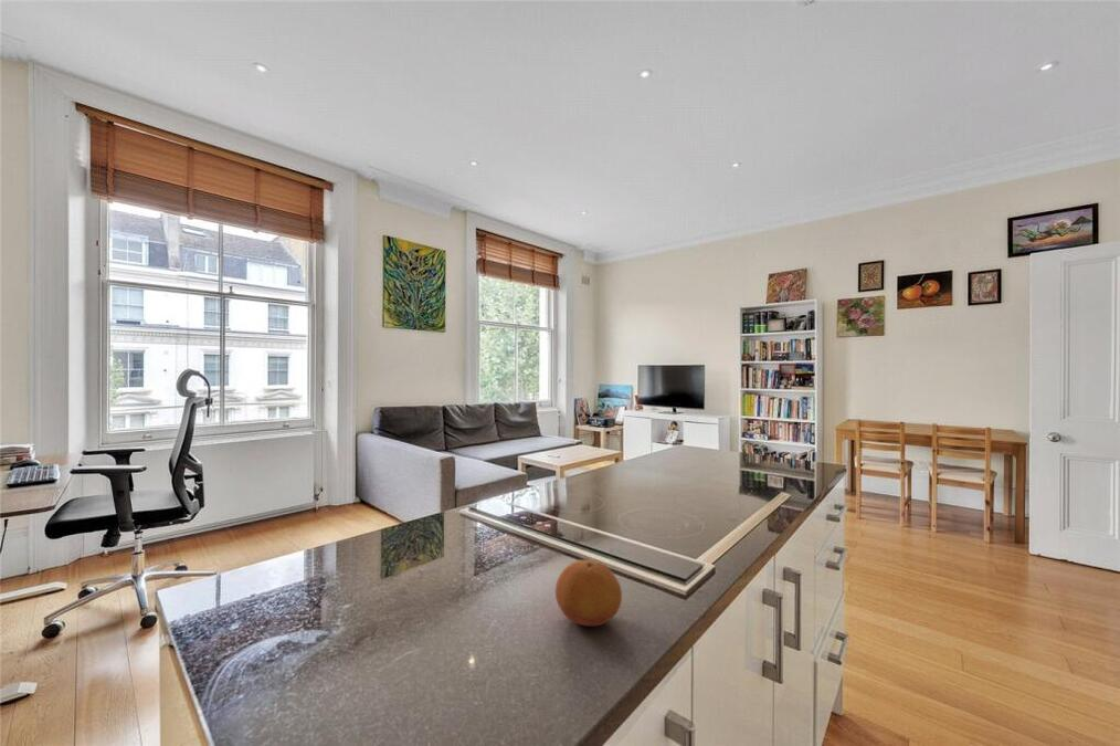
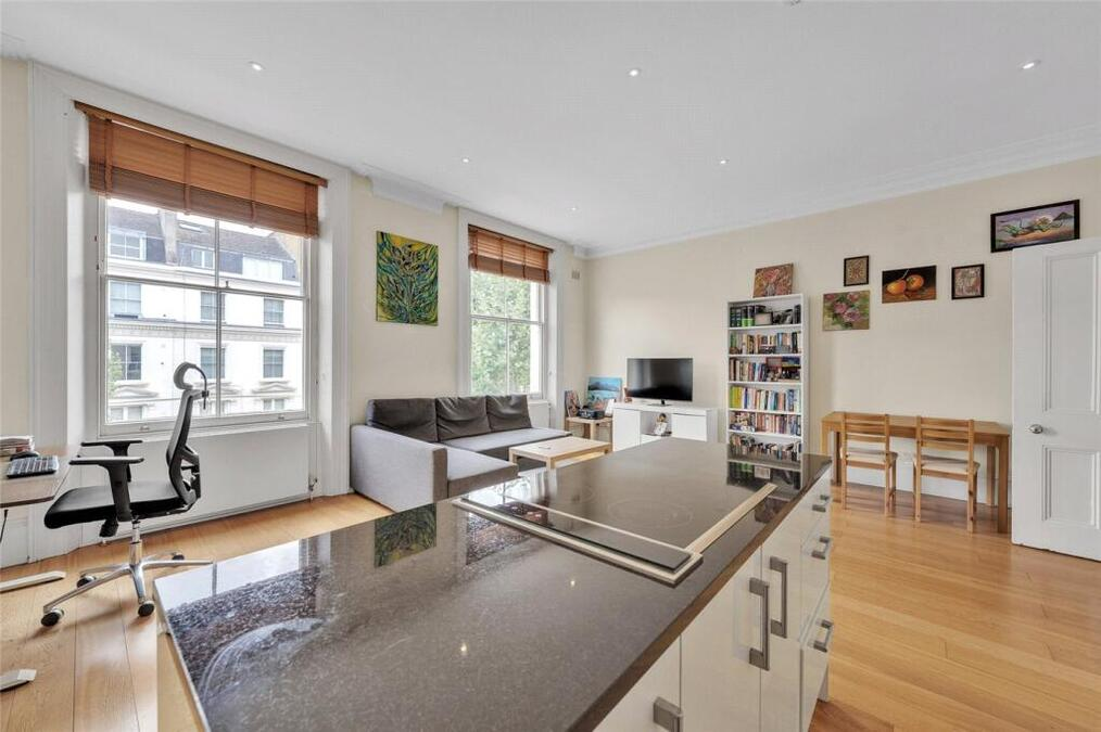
- fruit (588, 591)
